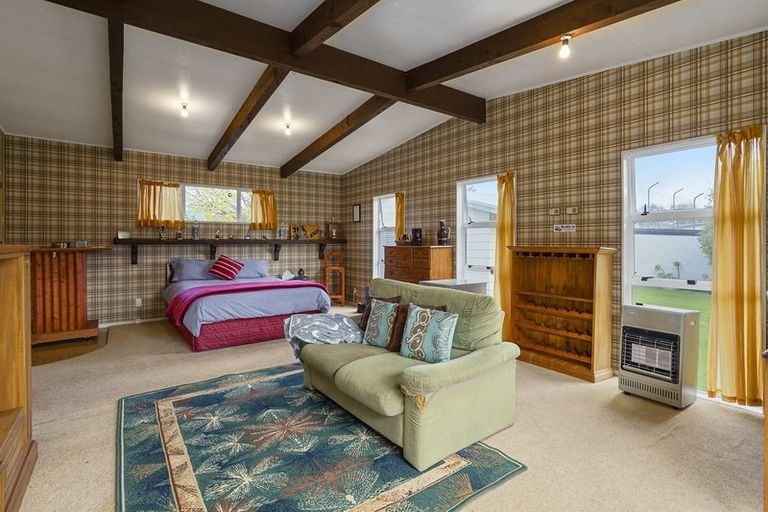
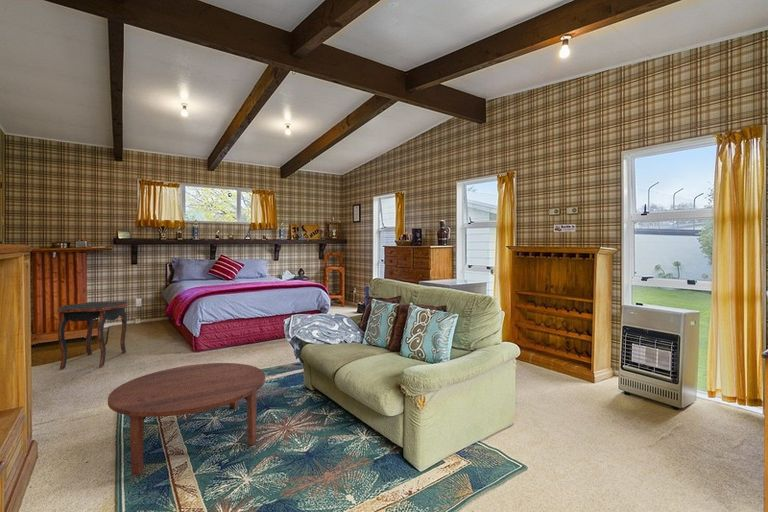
+ coffee table (193, 409)
+ side table (98, 332)
